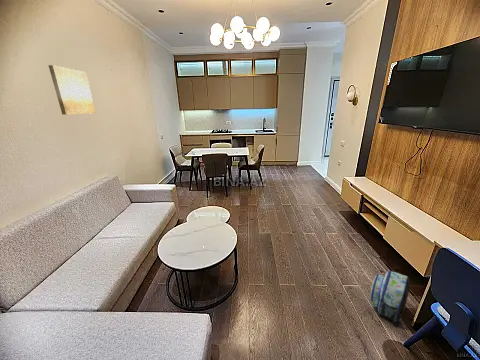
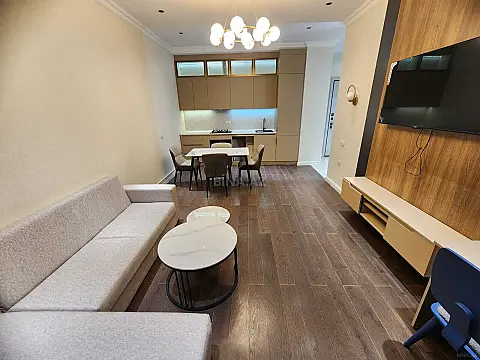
- backpack (388, 292)
- wall art (74, 92)
